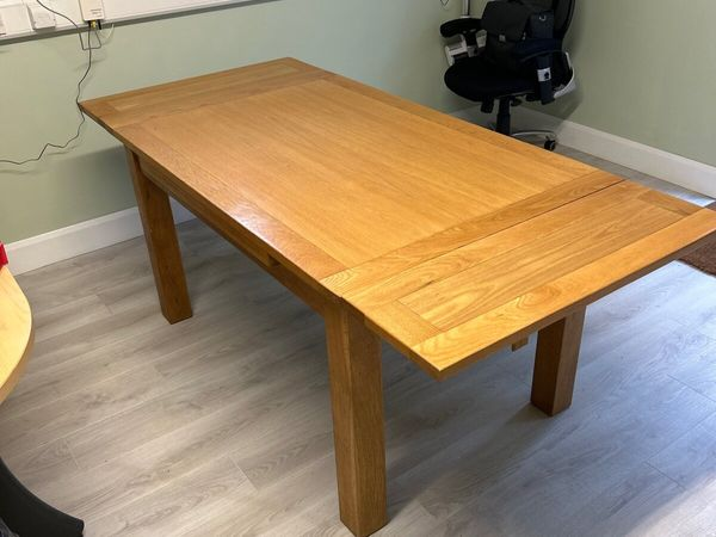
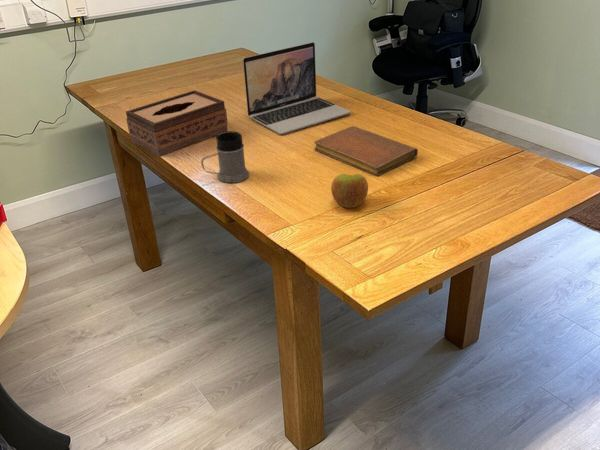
+ laptop (298, 86)
+ apple (349, 189)
+ mug (224, 158)
+ notebook (364, 148)
+ tissue box (177, 121)
